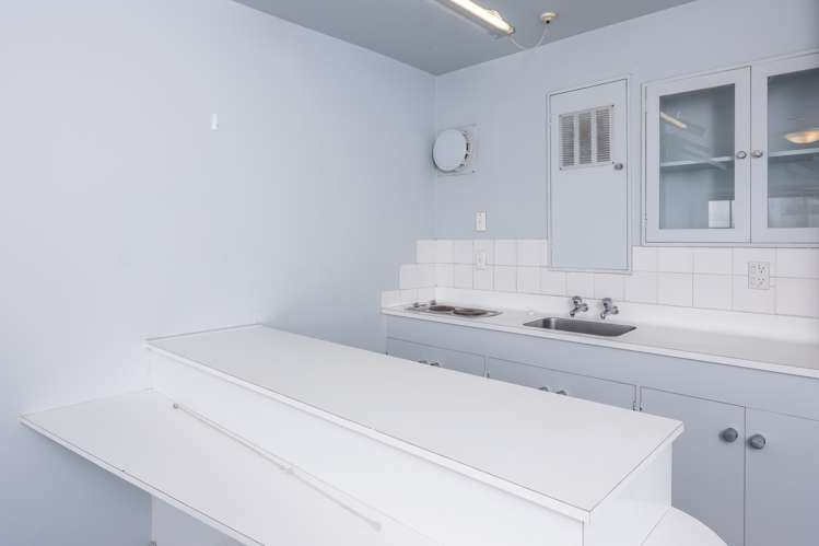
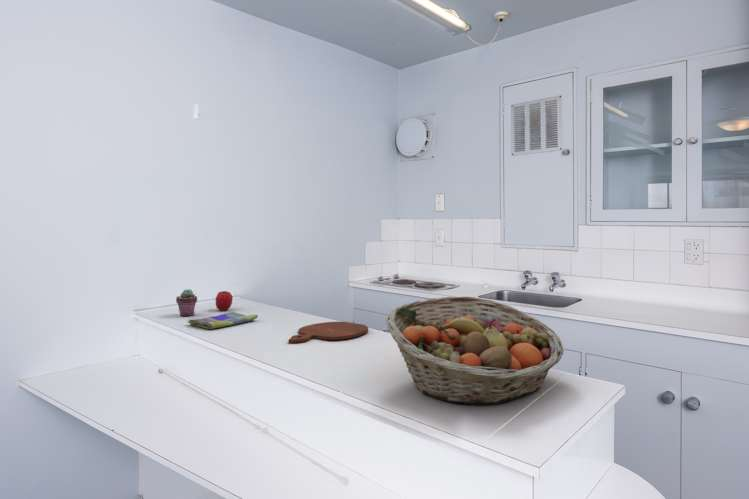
+ cutting board (324, 332)
+ fruit basket (474, 344)
+ potted succulent (186, 302)
+ dish towel (223, 319)
+ fruit (224, 299)
